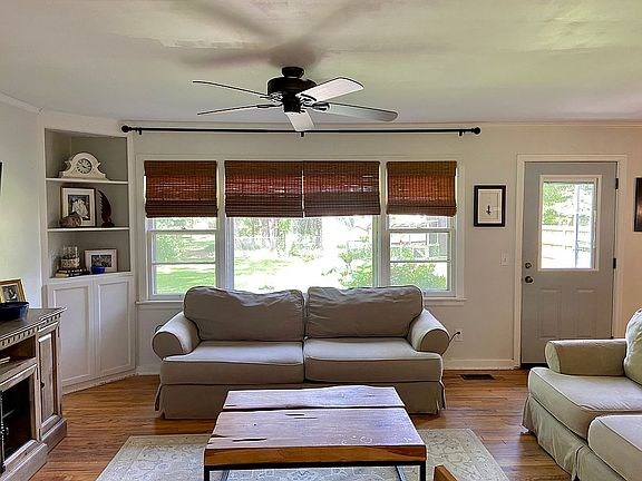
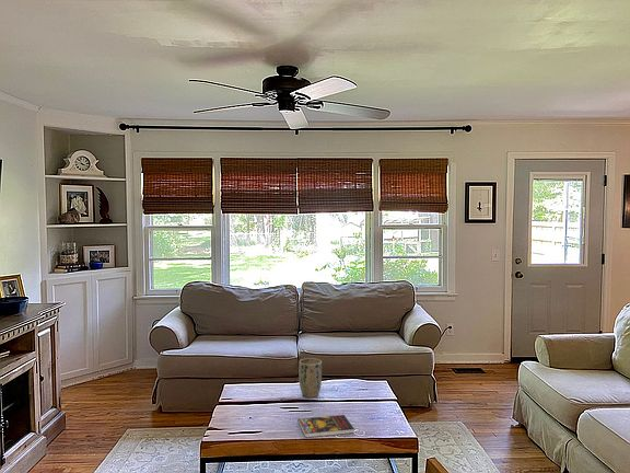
+ plant pot (310, 378)
+ book (325, 425)
